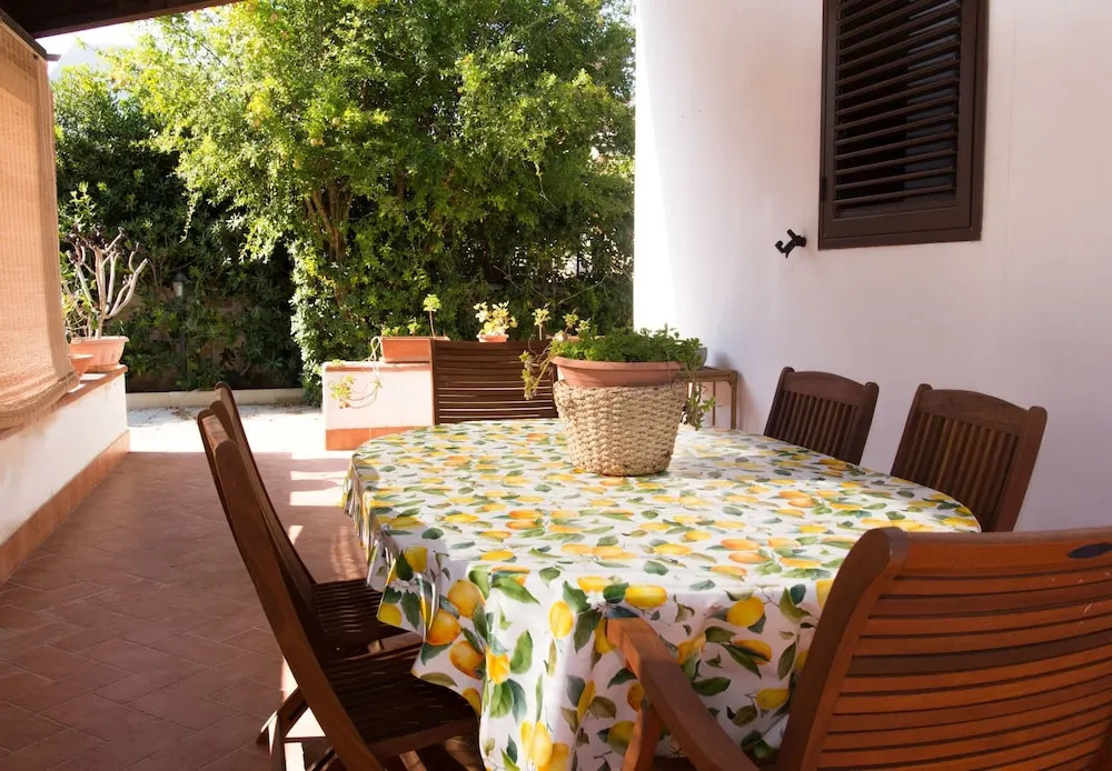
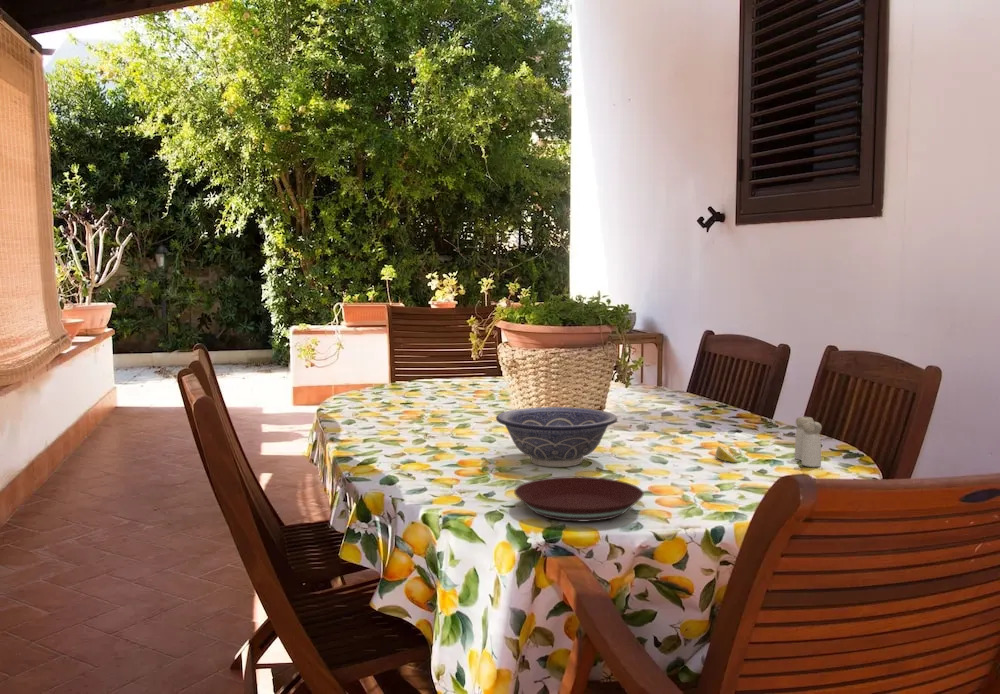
+ lemon (729, 452)
+ plate (578, 500)
+ salt and pepper shaker (808, 440)
+ decorative bowl (556, 438)
